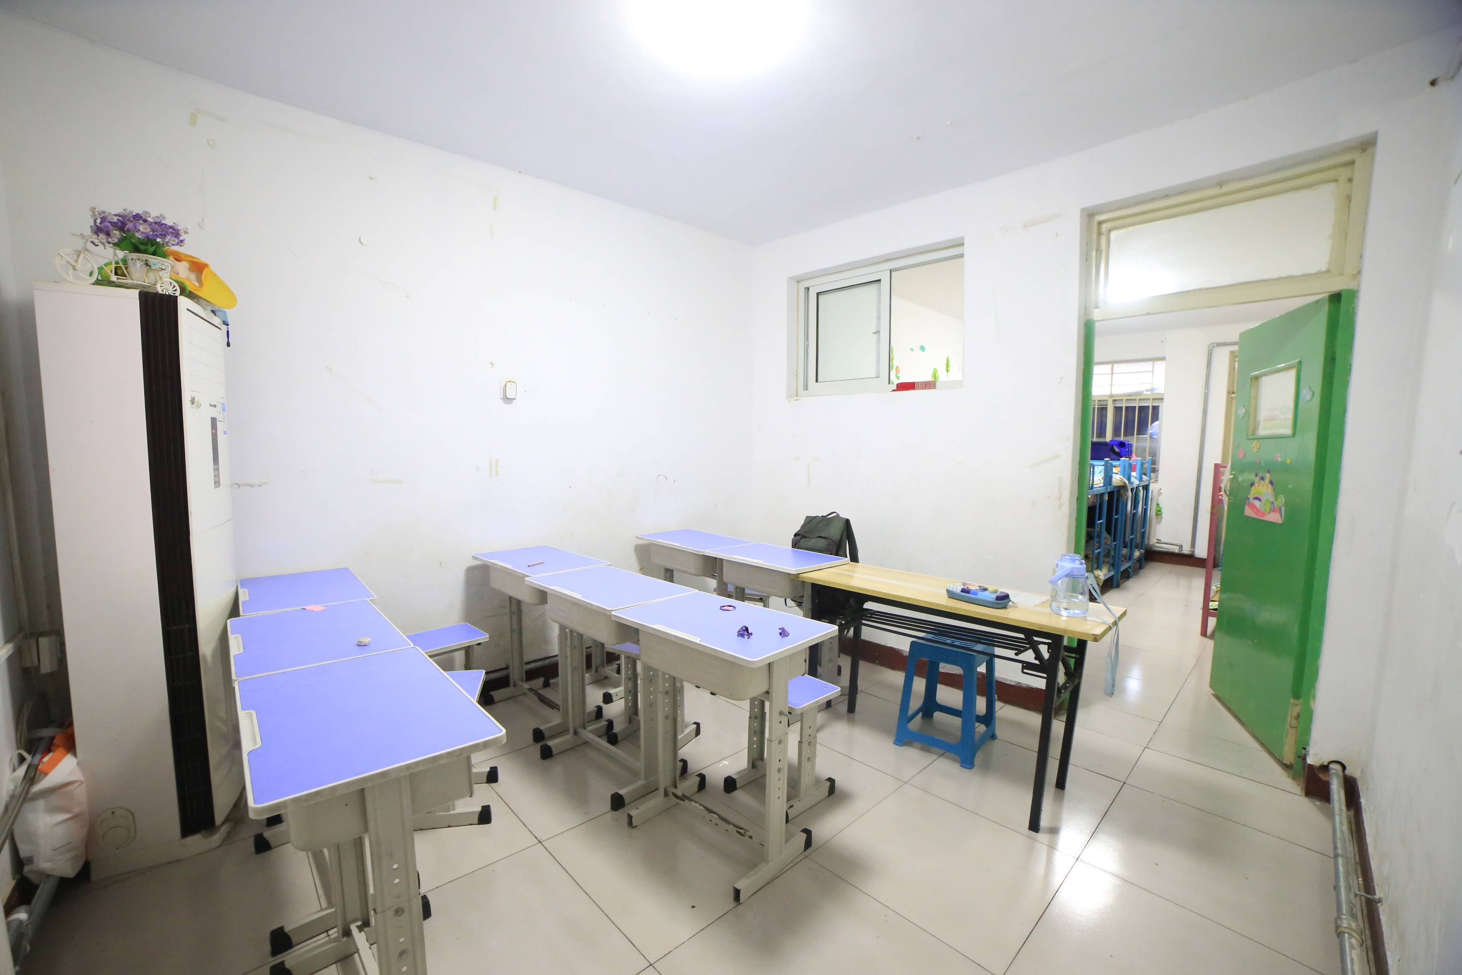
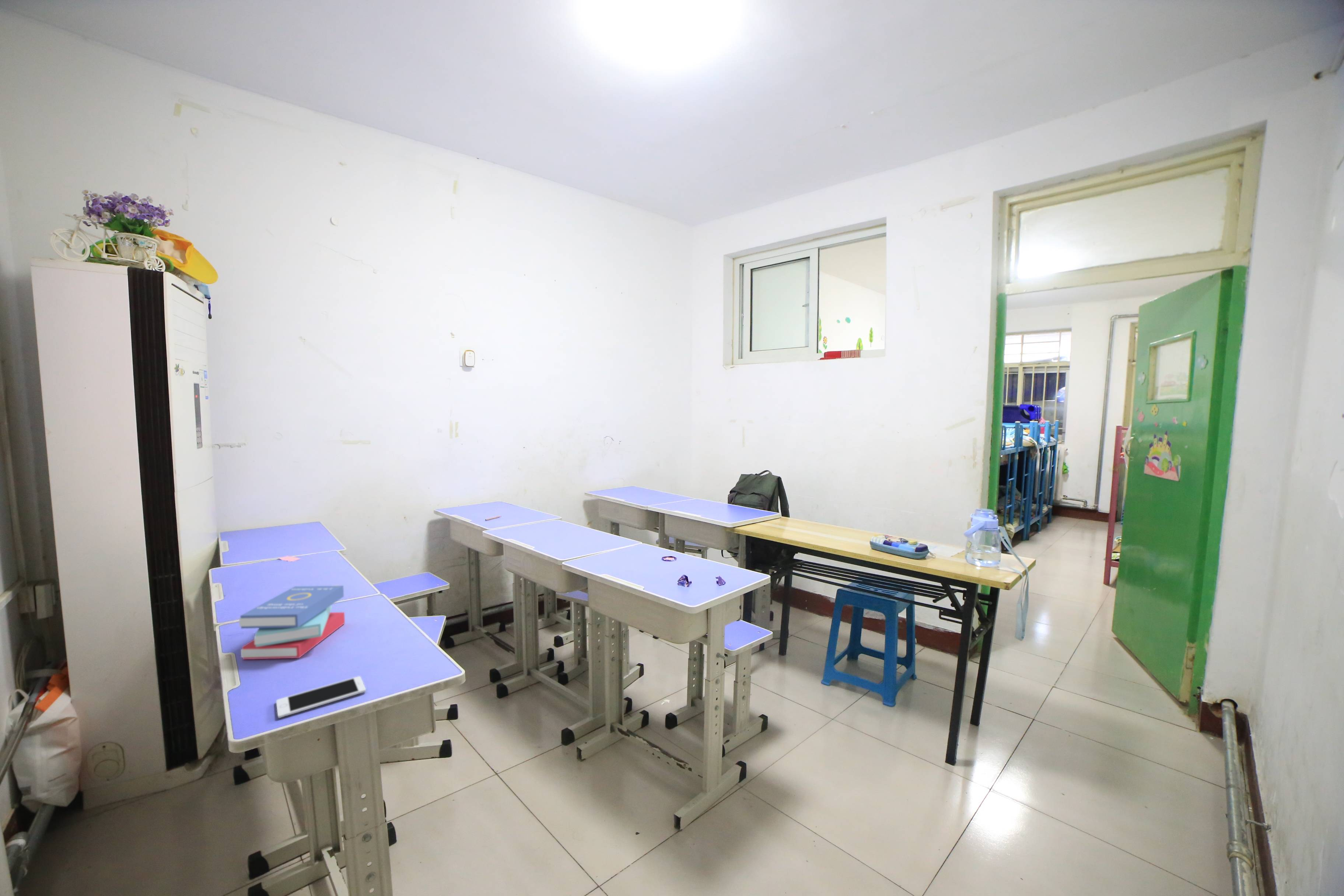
+ cell phone (322, 696)
+ book (296, 620)
